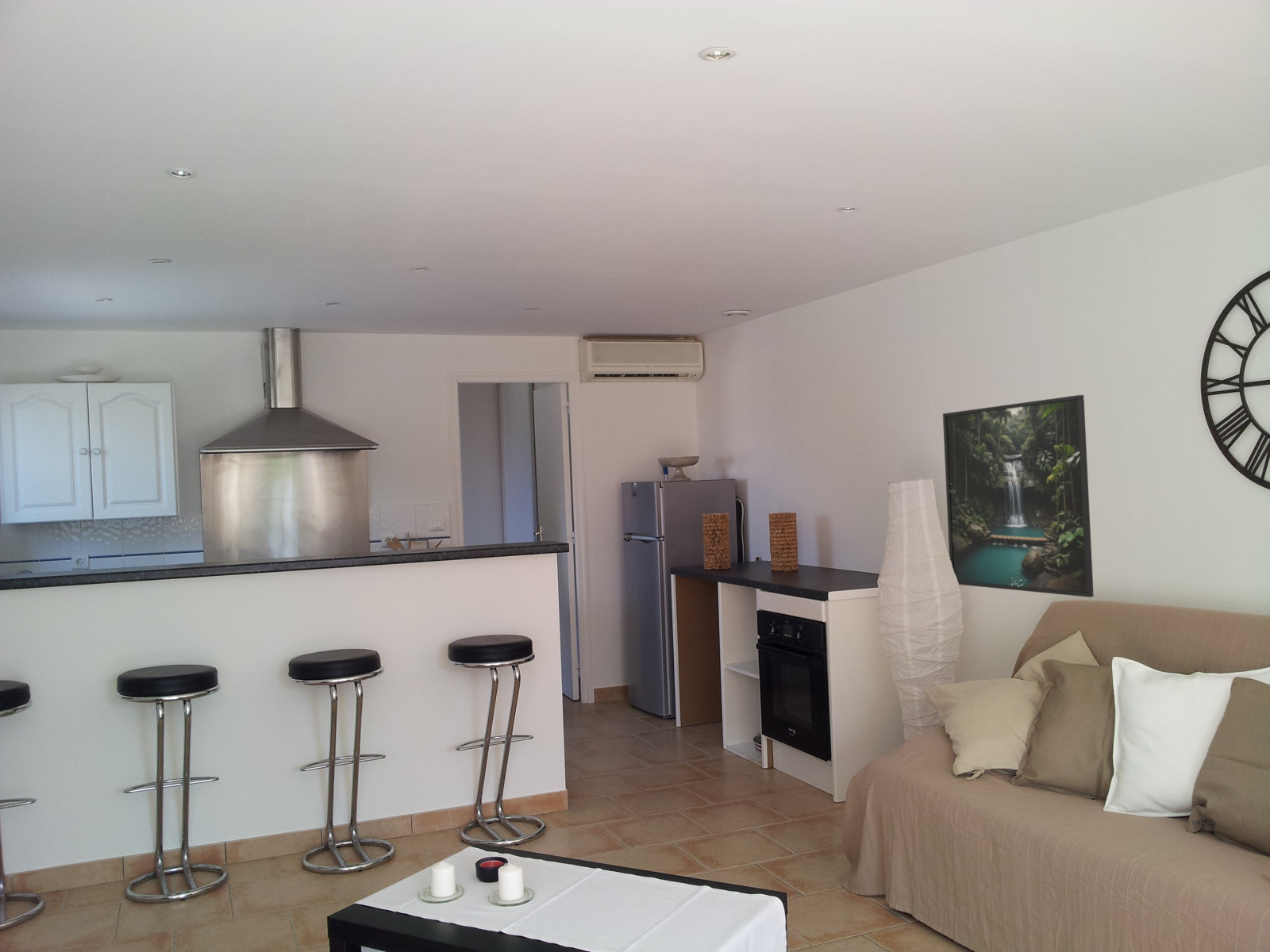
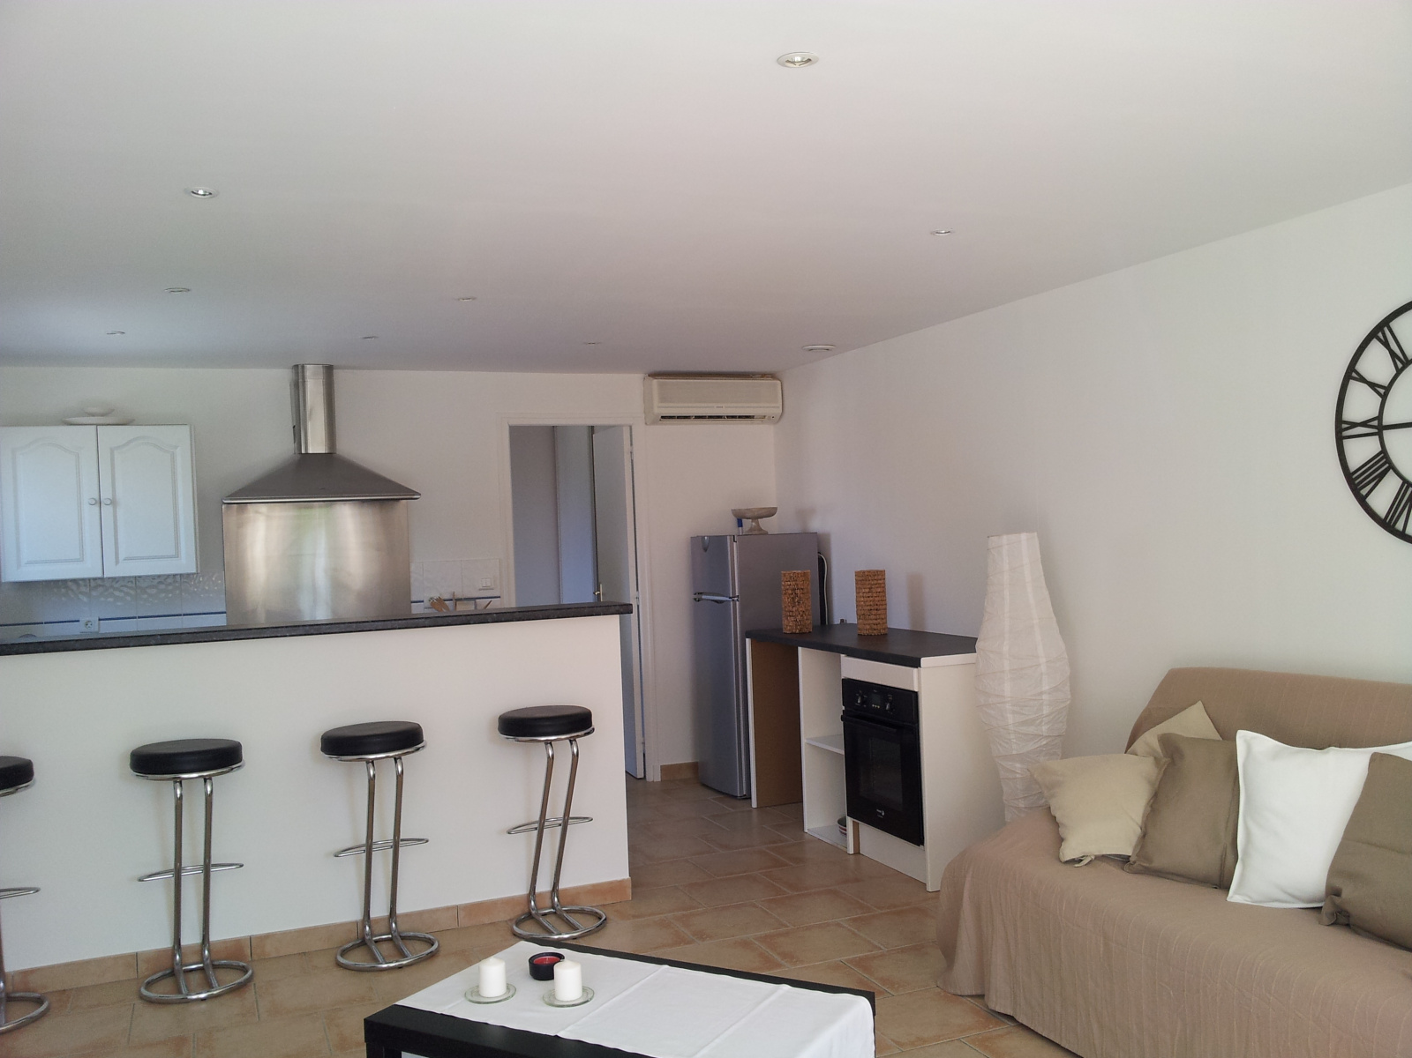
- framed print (1011, 497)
